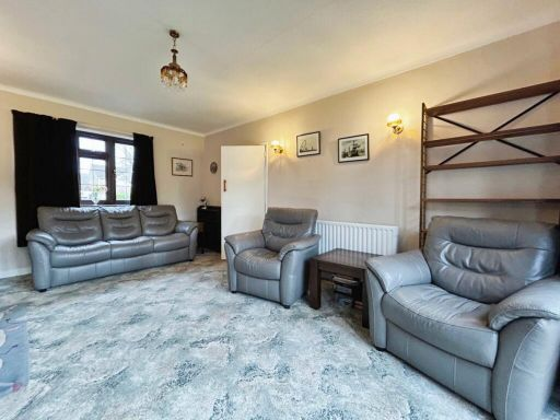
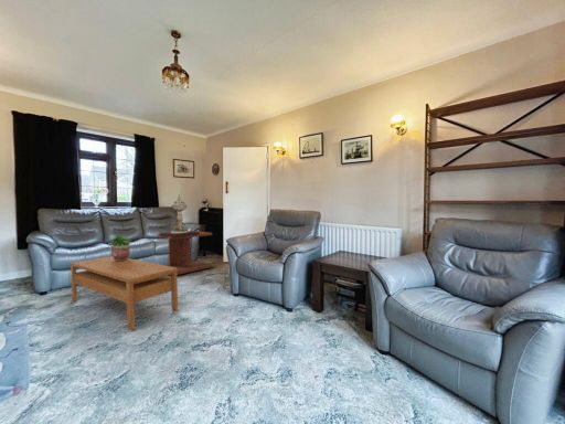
+ decorative urn (179, 214)
+ side table (185, 252)
+ coffee table (120, 285)
+ potted plant (121, 246)
